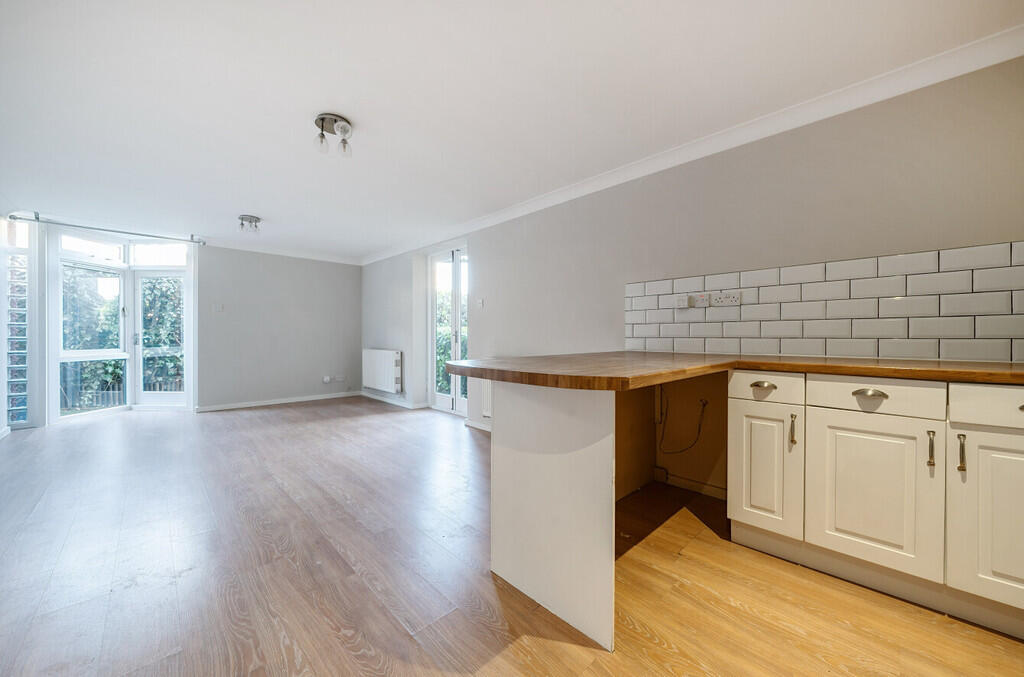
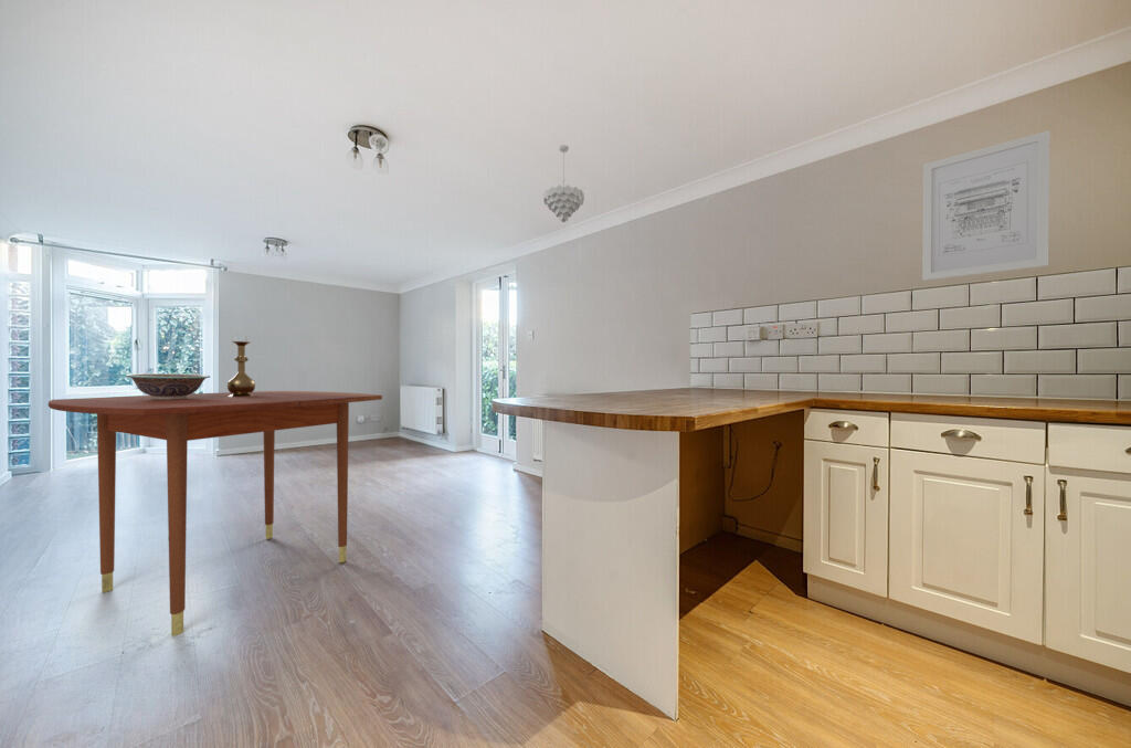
+ decorative bowl (169, 386)
+ dining table (264, 486)
+ vase (241, 368)
+ pendant light (563, 185)
+ wall art (981, 211)
